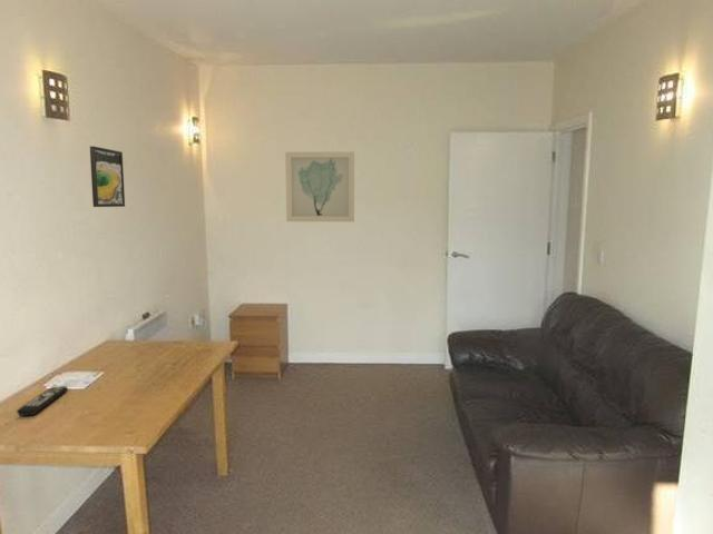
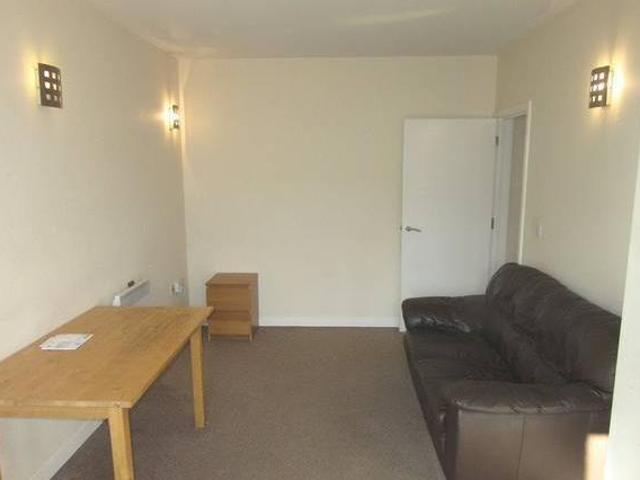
- wall art (320, 187)
- remote control (43, 399)
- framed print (108, 178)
